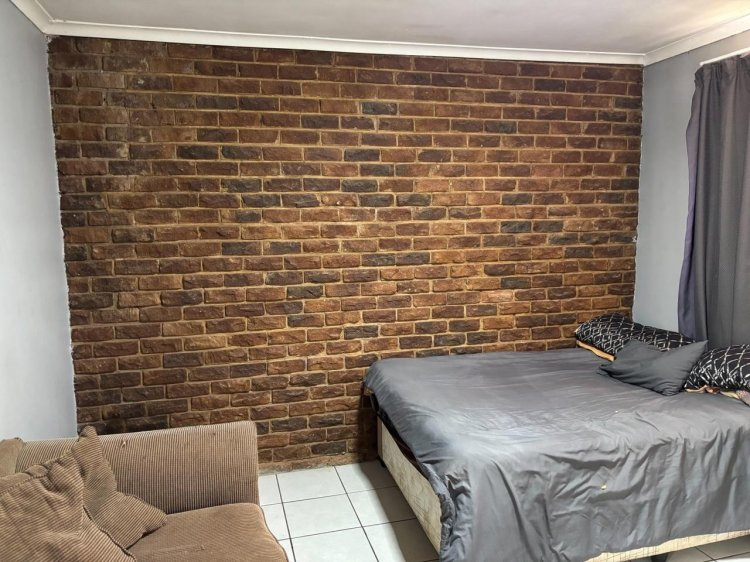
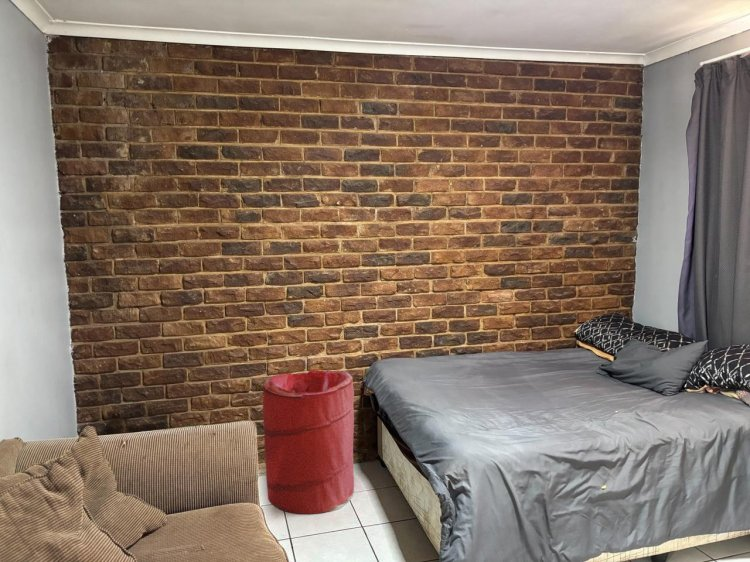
+ laundry hamper (309, 433)
